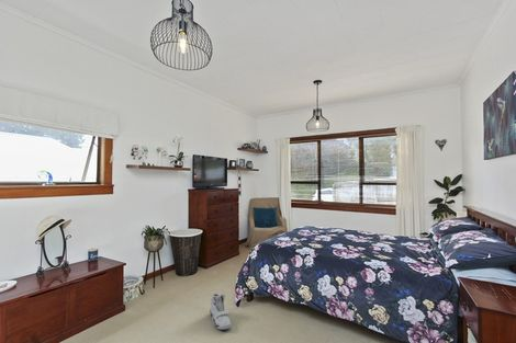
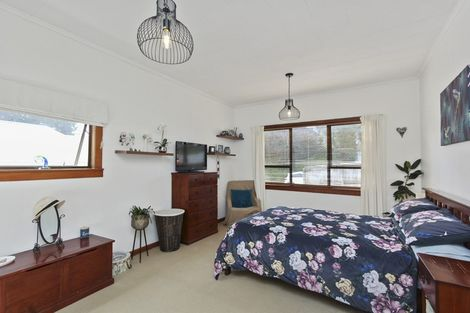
- sneaker (220, 309)
